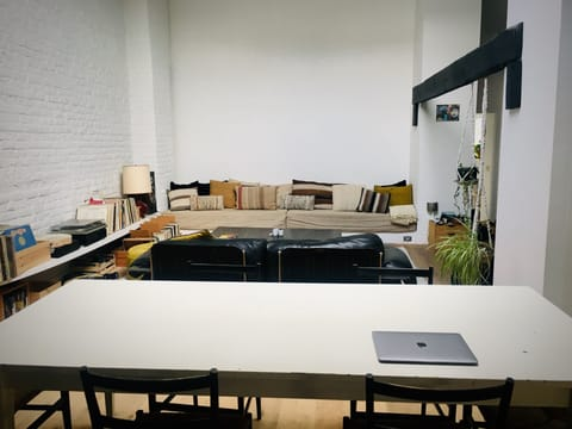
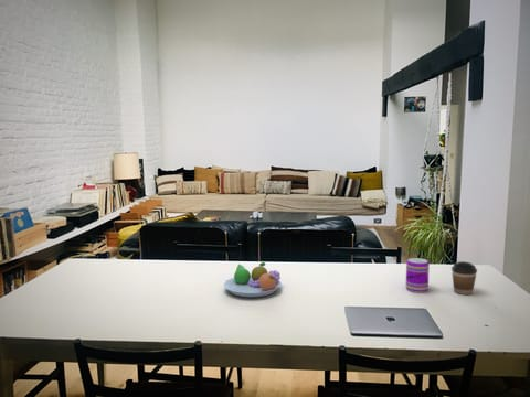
+ coffee cup (464, 276)
+ beverage can (416, 275)
+ fruit bowl (252, 277)
